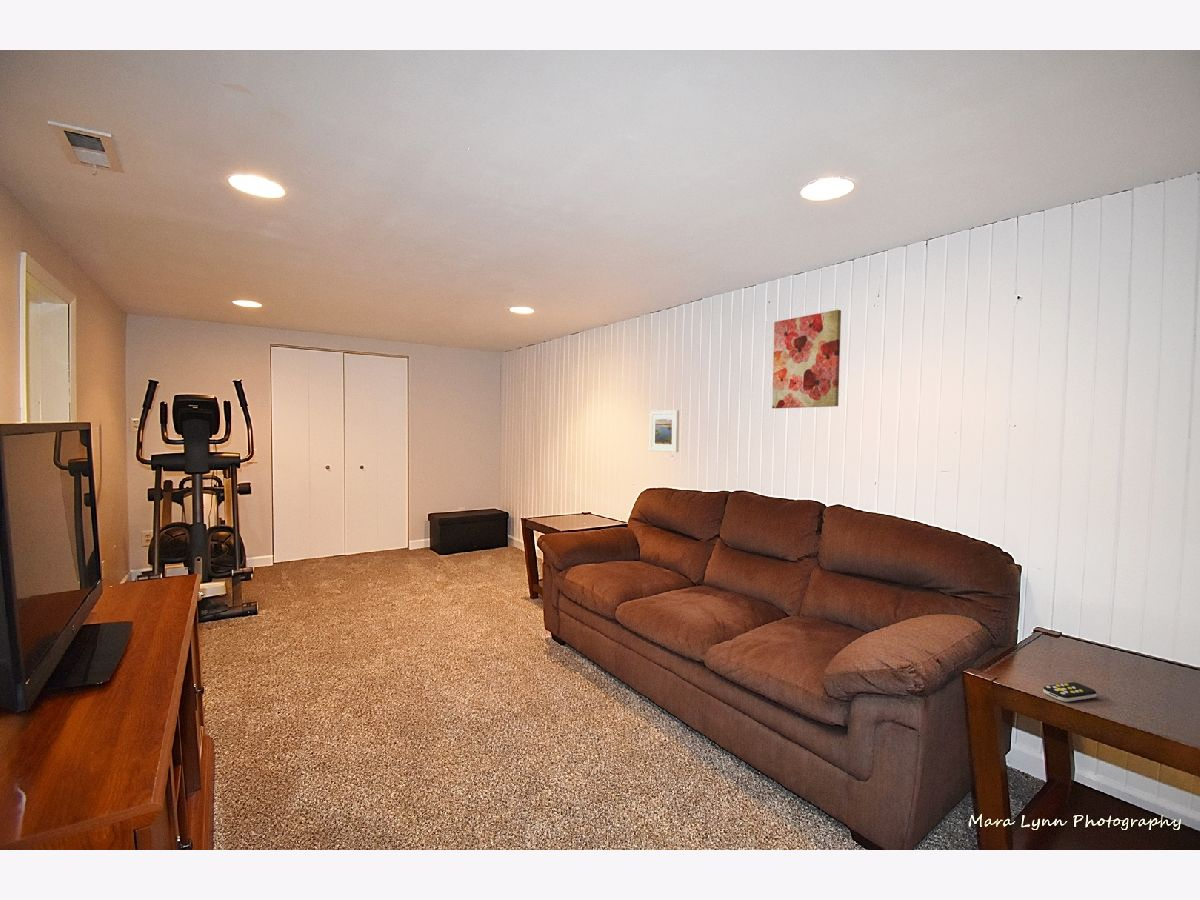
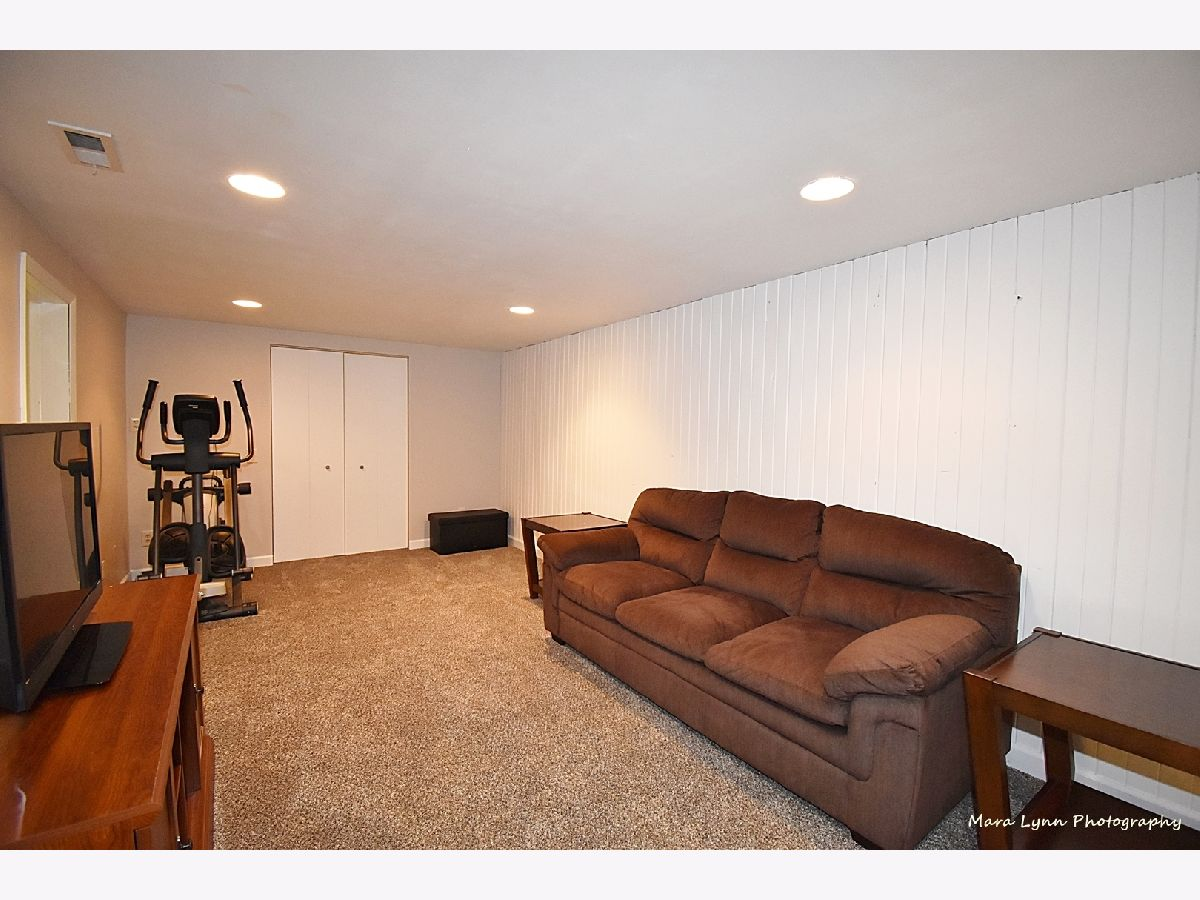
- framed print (663, 431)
- remote control (1069, 691)
- wall art (804, 362)
